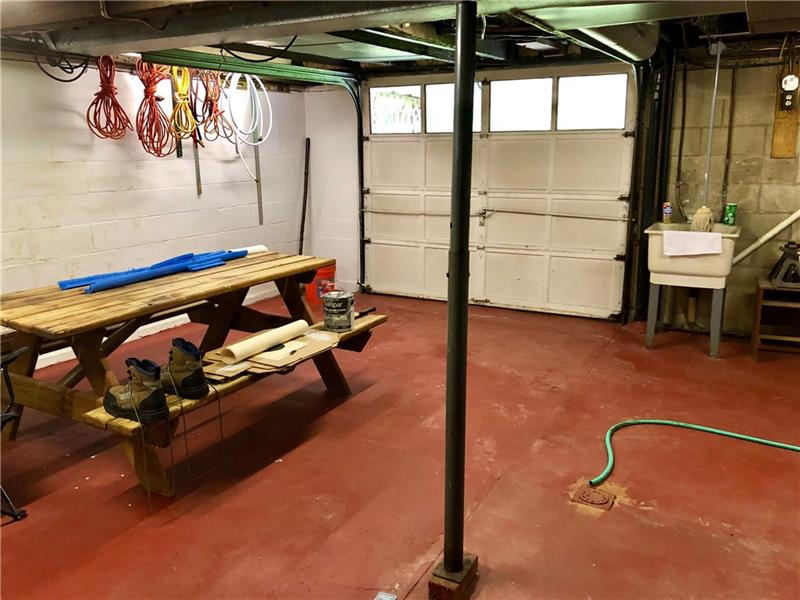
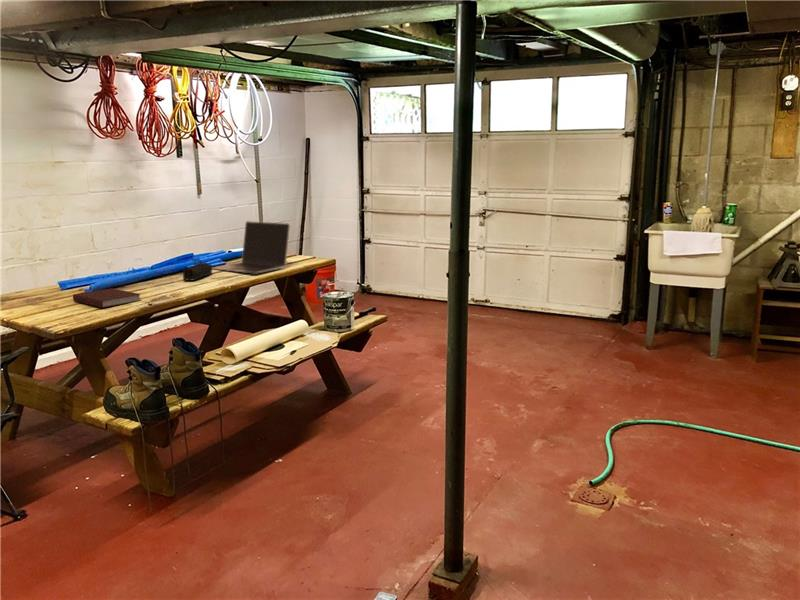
+ laptop (250, 246)
+ notebook (107, 297)
+ pencil case (197, 268)
